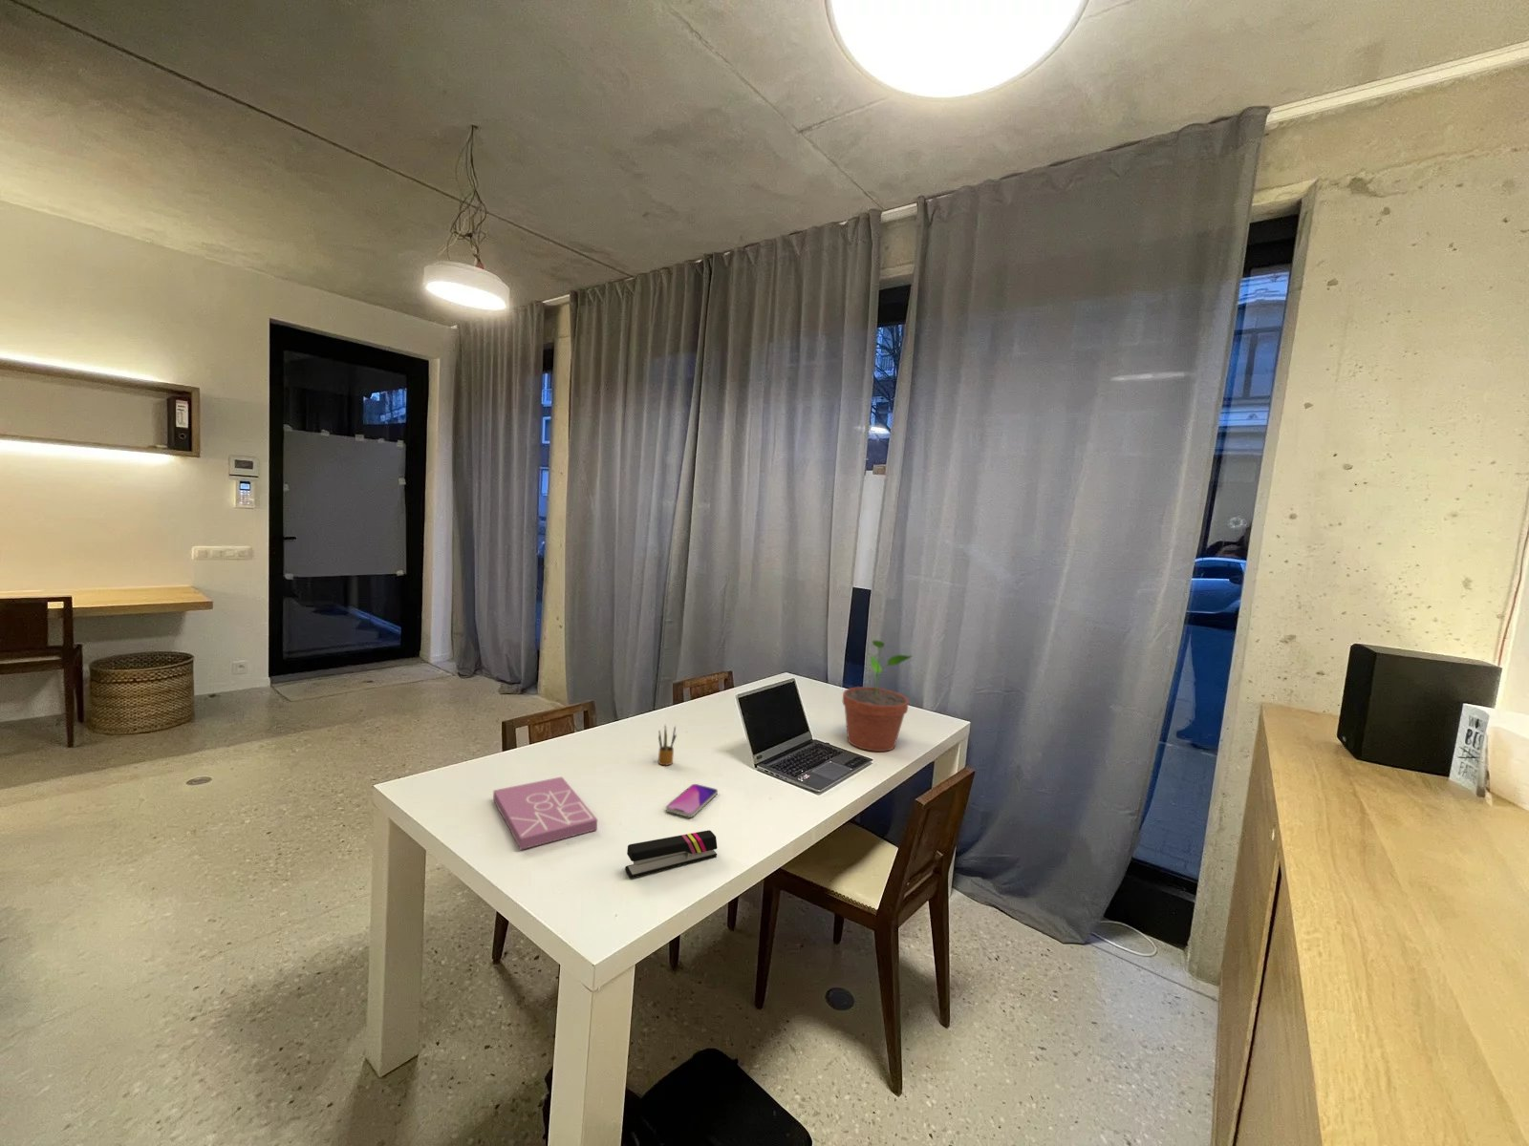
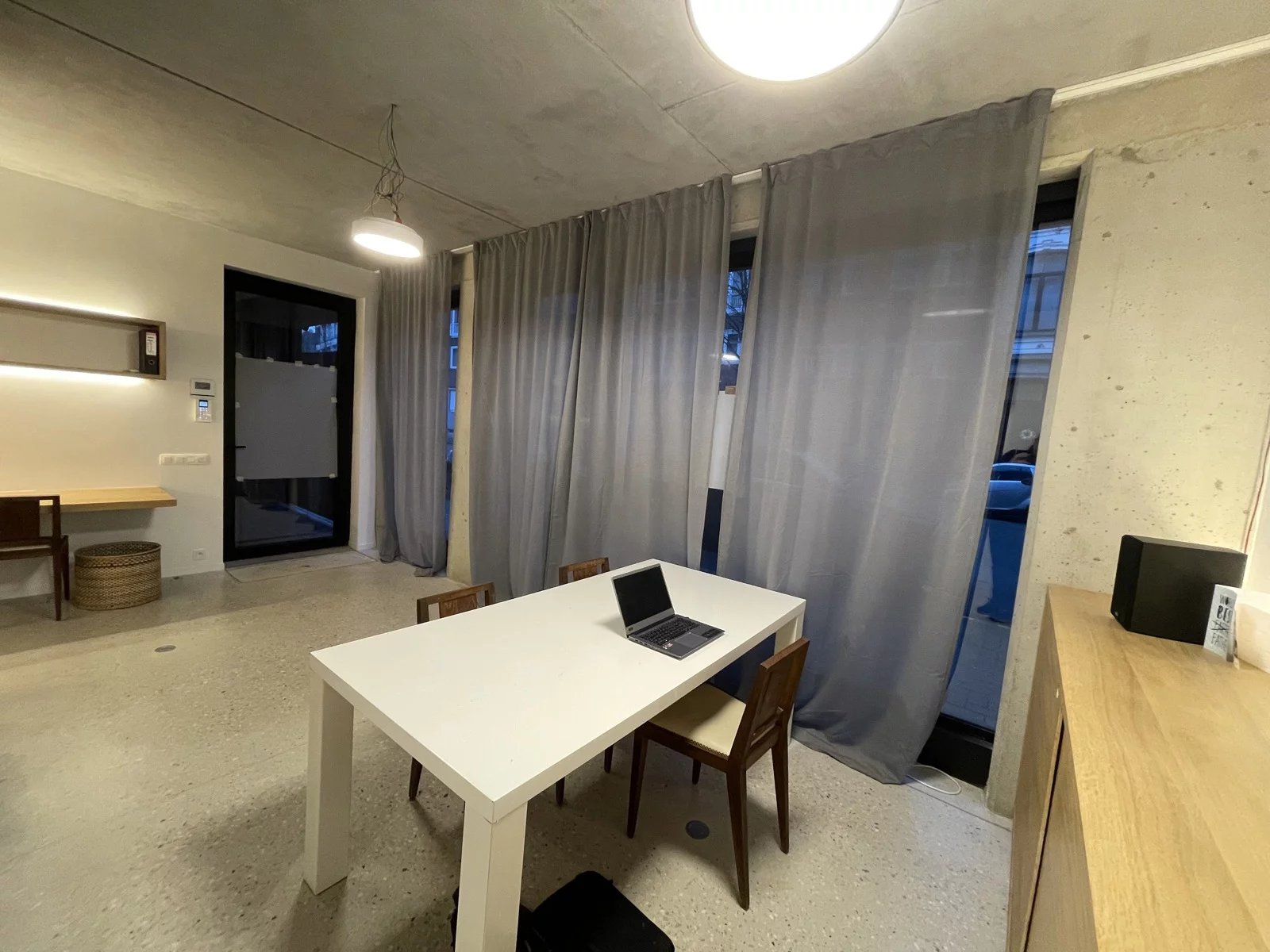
- stapler (673, 850)
- potted plant (875, 689)
- book (543, 809)
- smartphone (692, 799)
- pencil box (667, 746)
